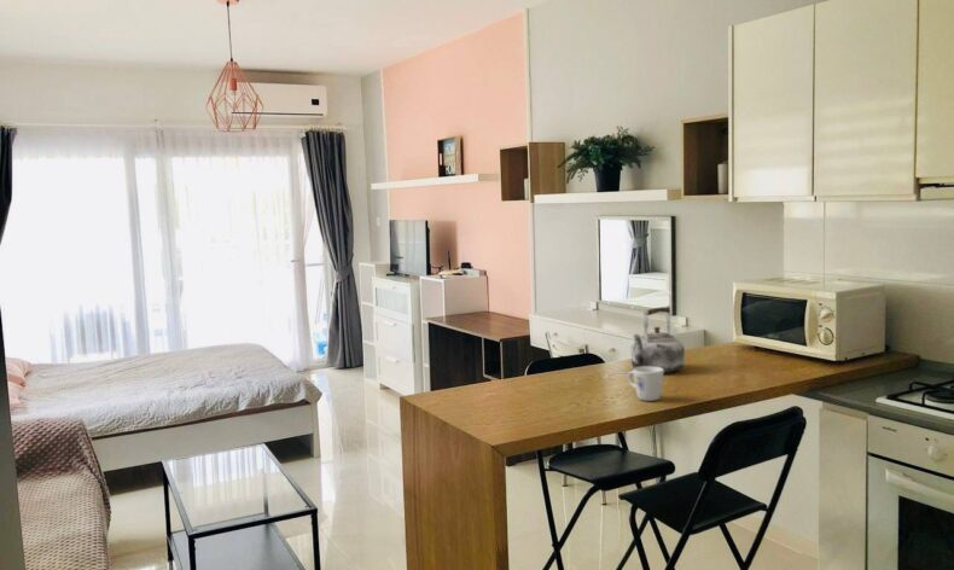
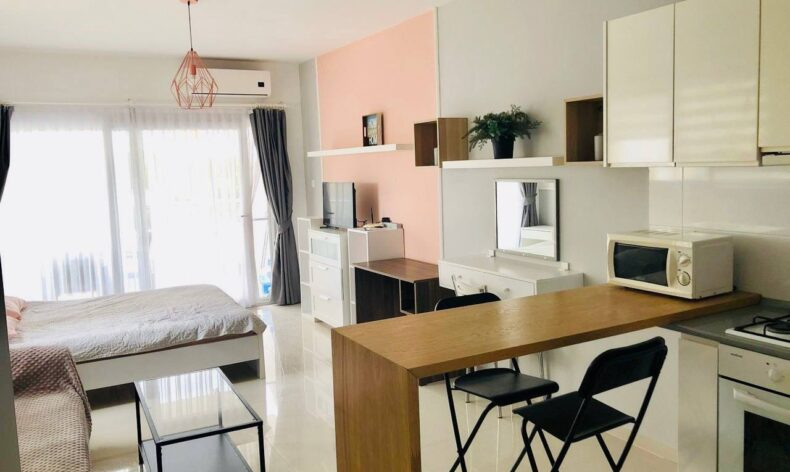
- mug (644, 383)
- kettle (653, 339)
